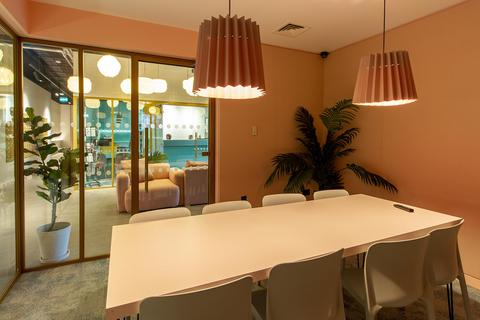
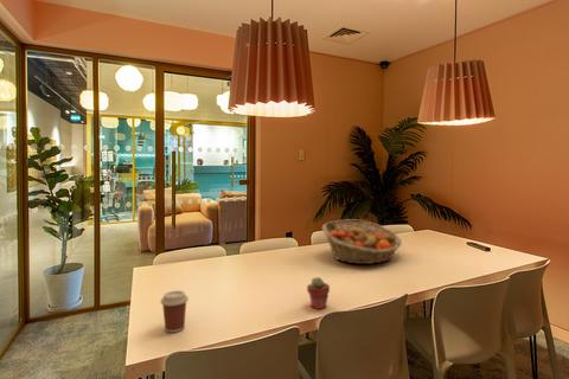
+ fruit basket (360, 239)
+ potted succulent (318, 291)
+ coffee cup (174, 310)
